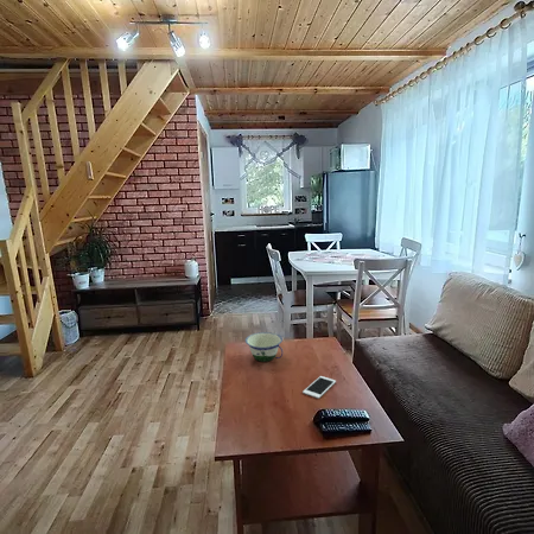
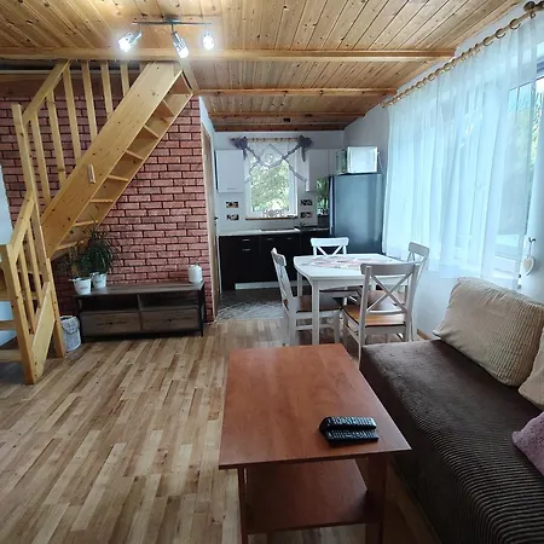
- cell phone (319, 386)
- bowl (265, 348)
